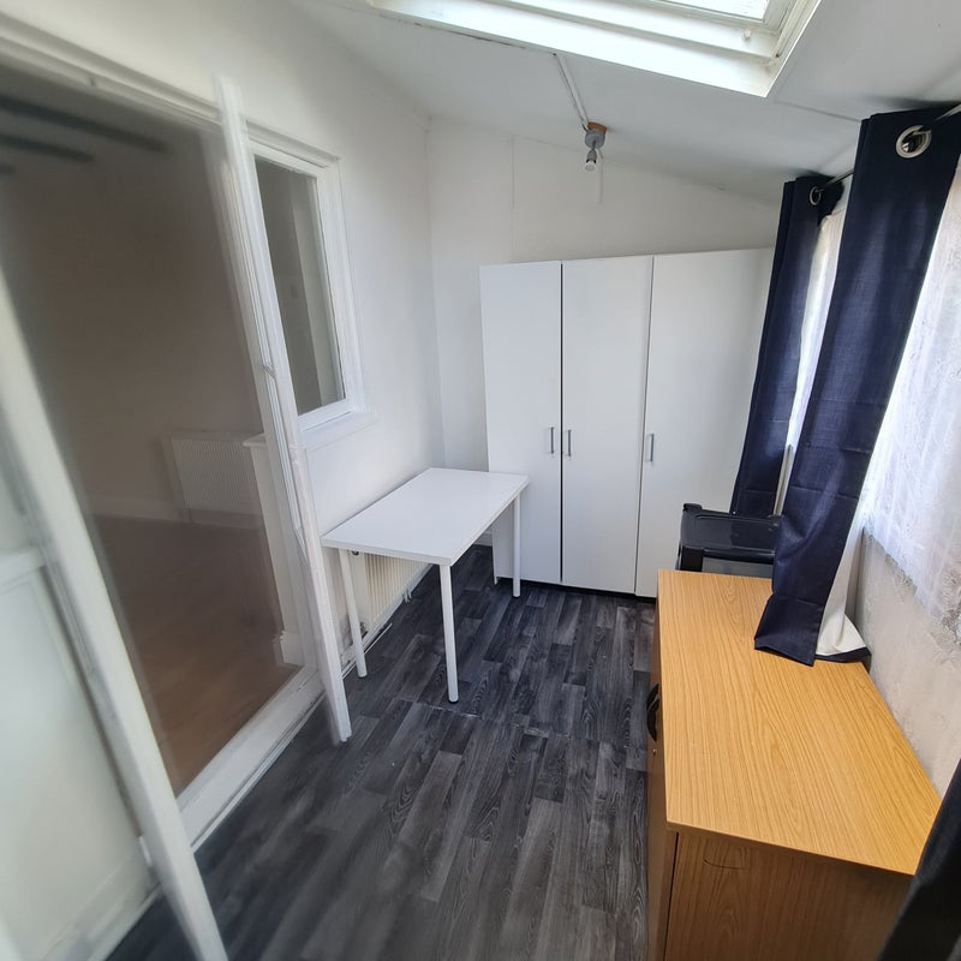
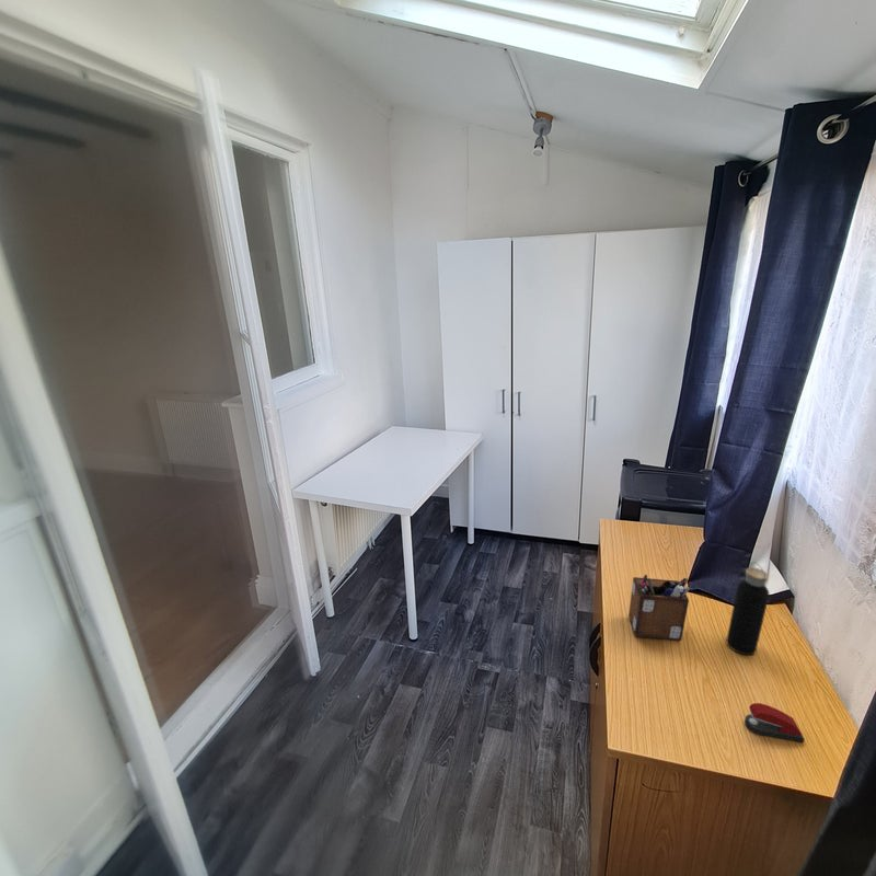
+ stapler (773, 719)
+ water bottle (749, 607)
+ desk organizer (658, 600)
